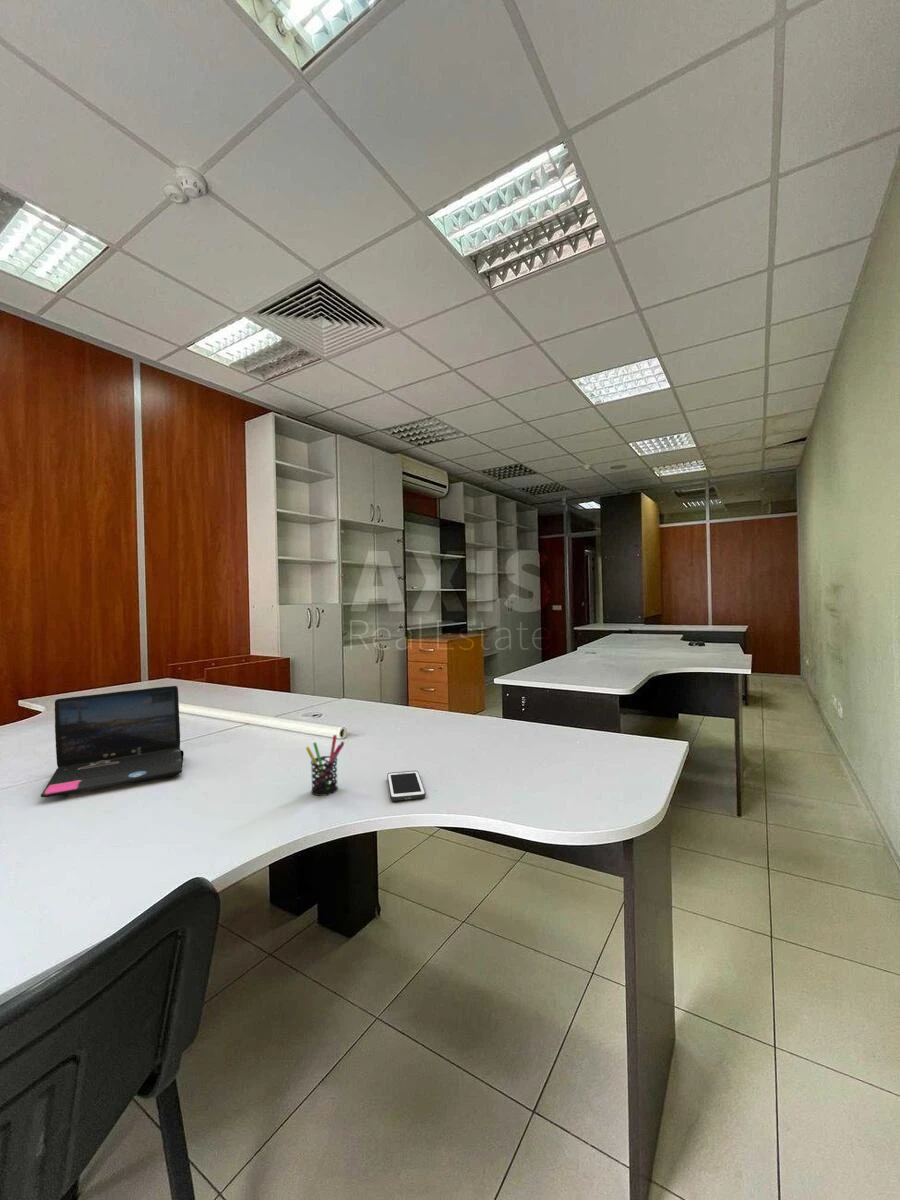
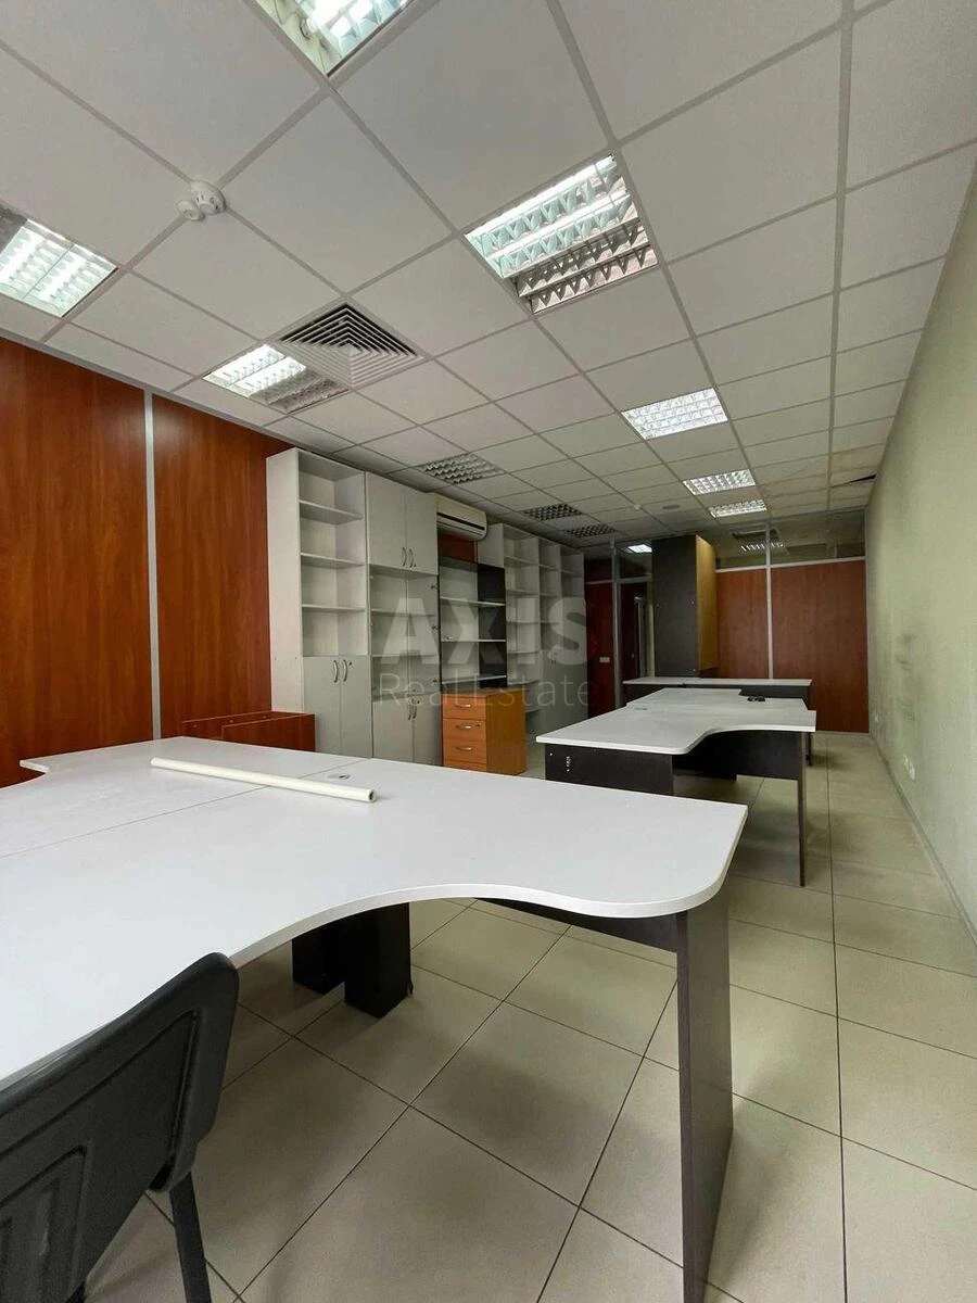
- cell phone (405, 784)
- laptop (117, 736)
- pen holder (324, 763)
